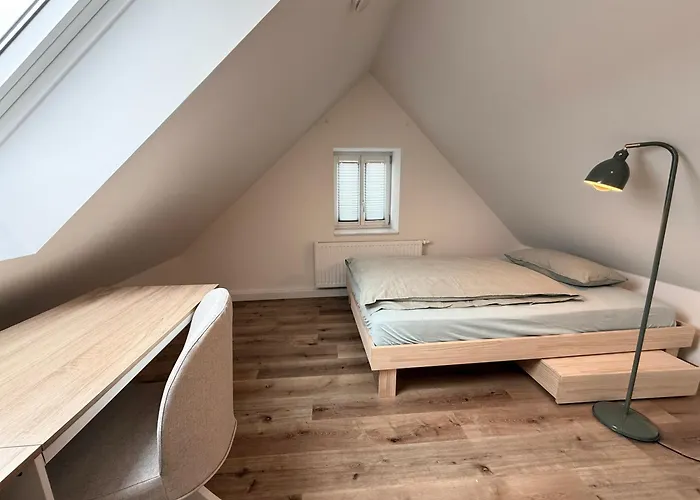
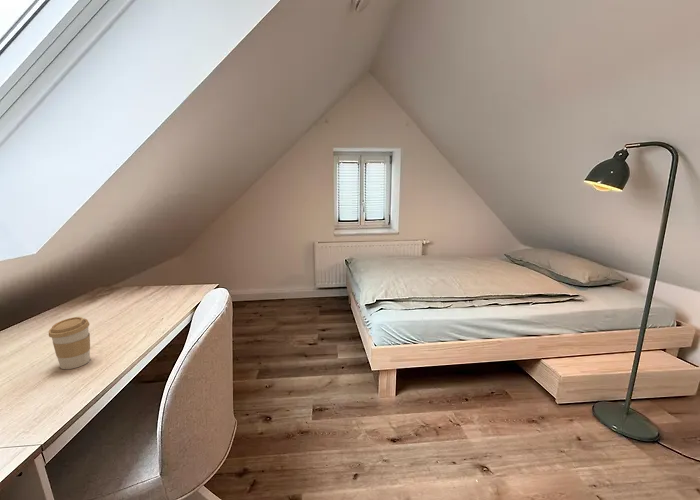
+ coffee cup (71, 342)
